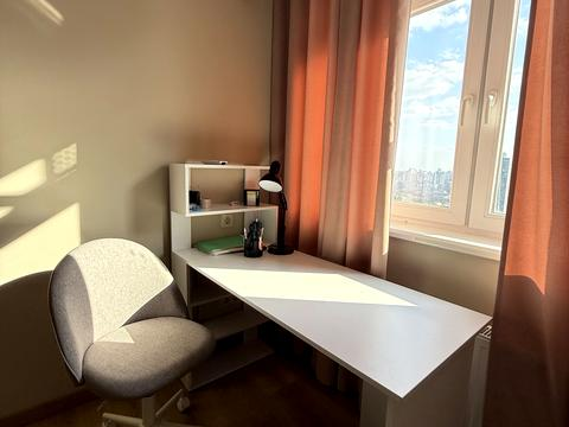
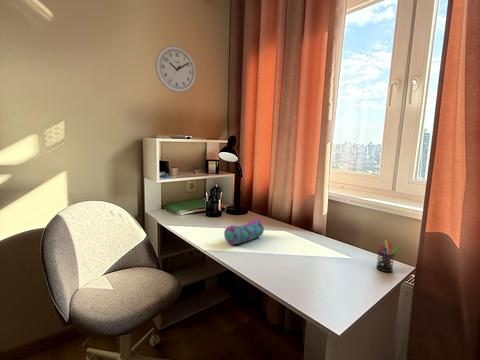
+ pencil case (244, 231)
+ pen holder (388, 255)
+ wall clock (176, 69)
